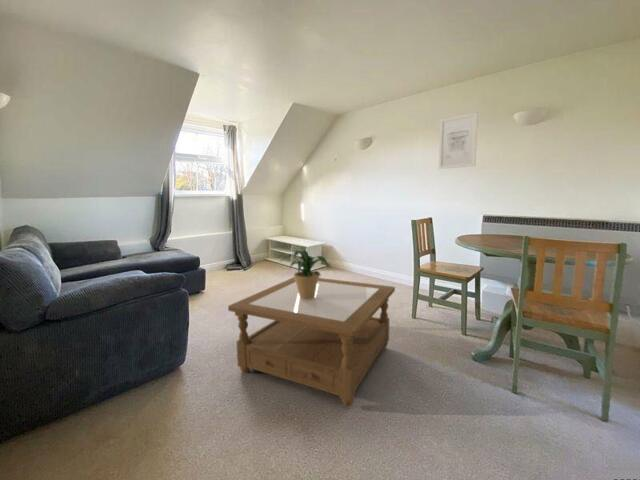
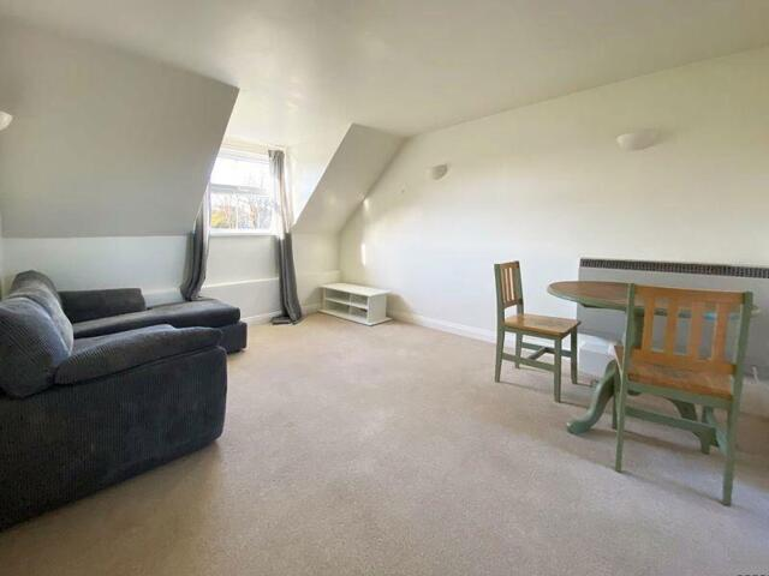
- coffee table (318, 327)
- potted plant (306, 274)
- wall art (457, 142)
